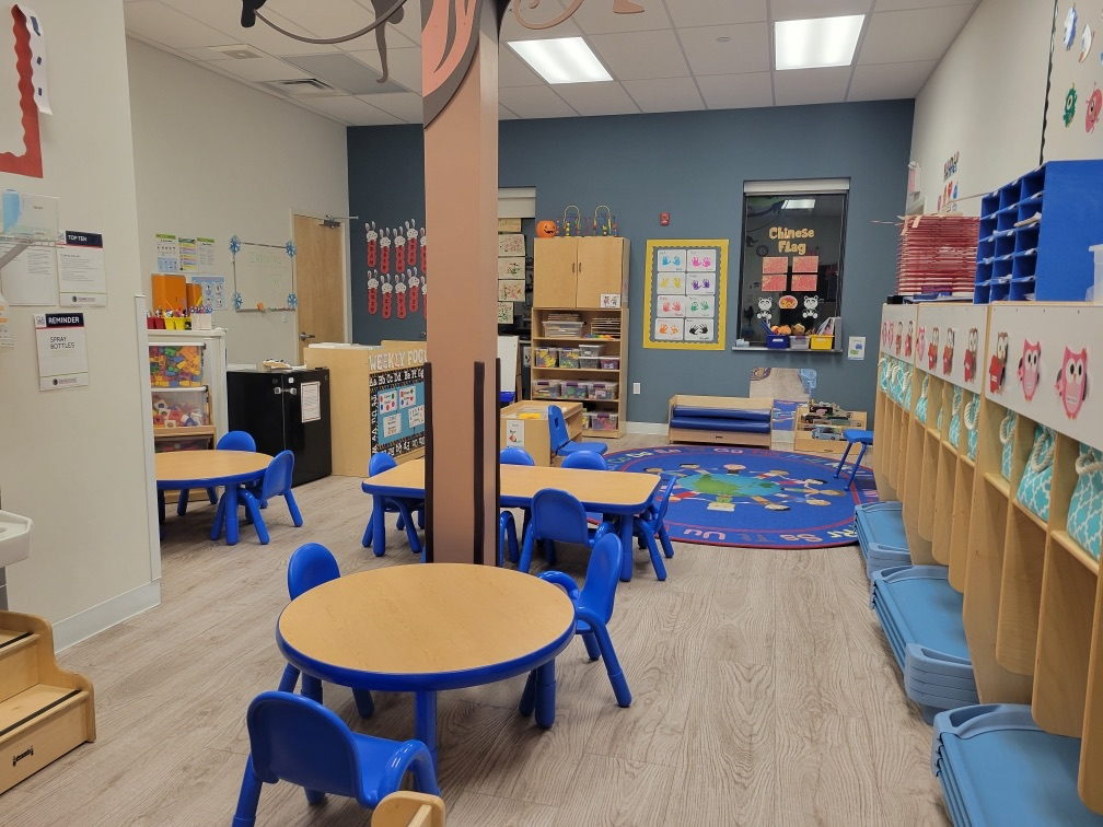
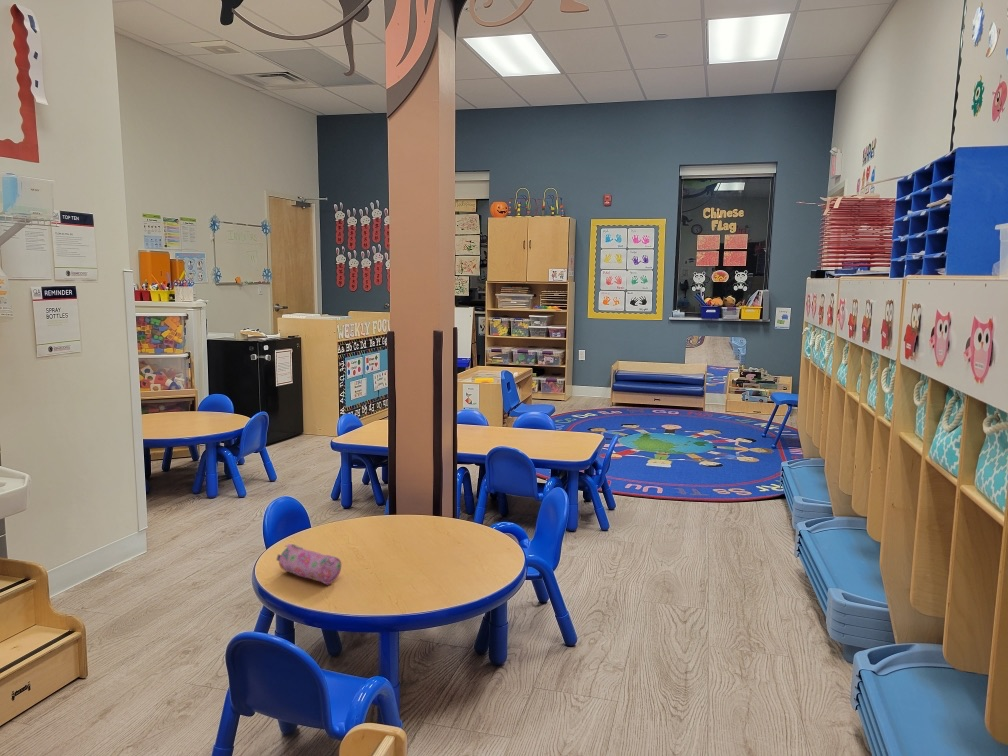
+ pencil case (309, 563)
